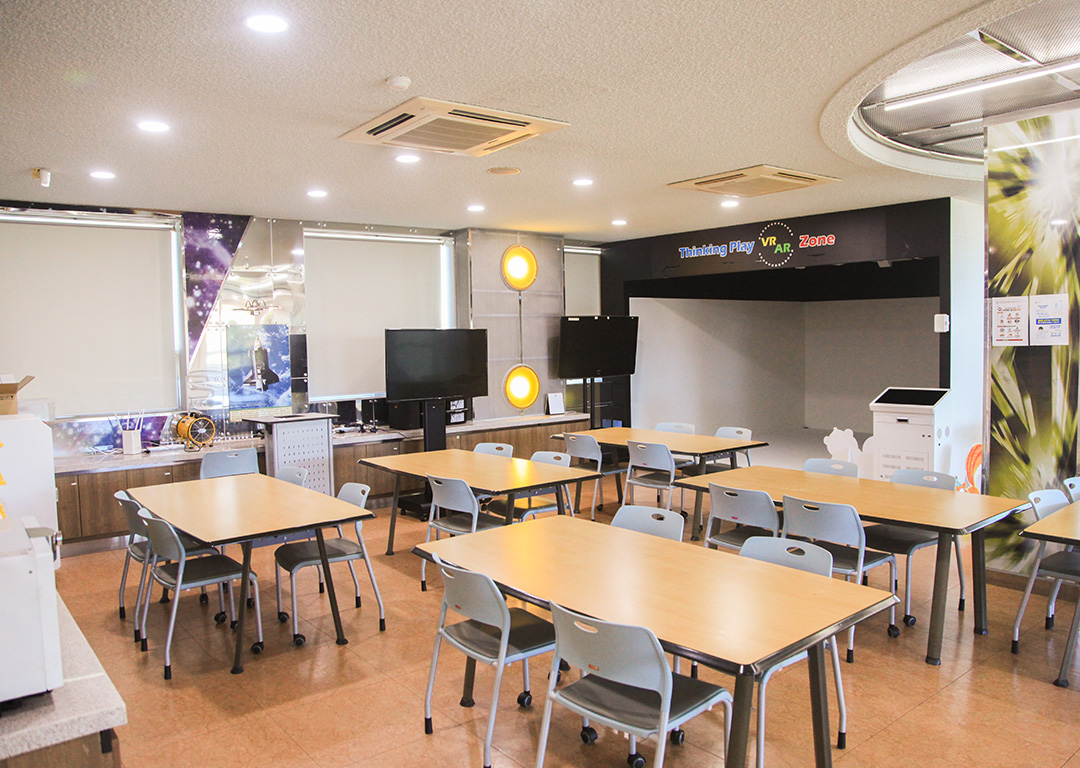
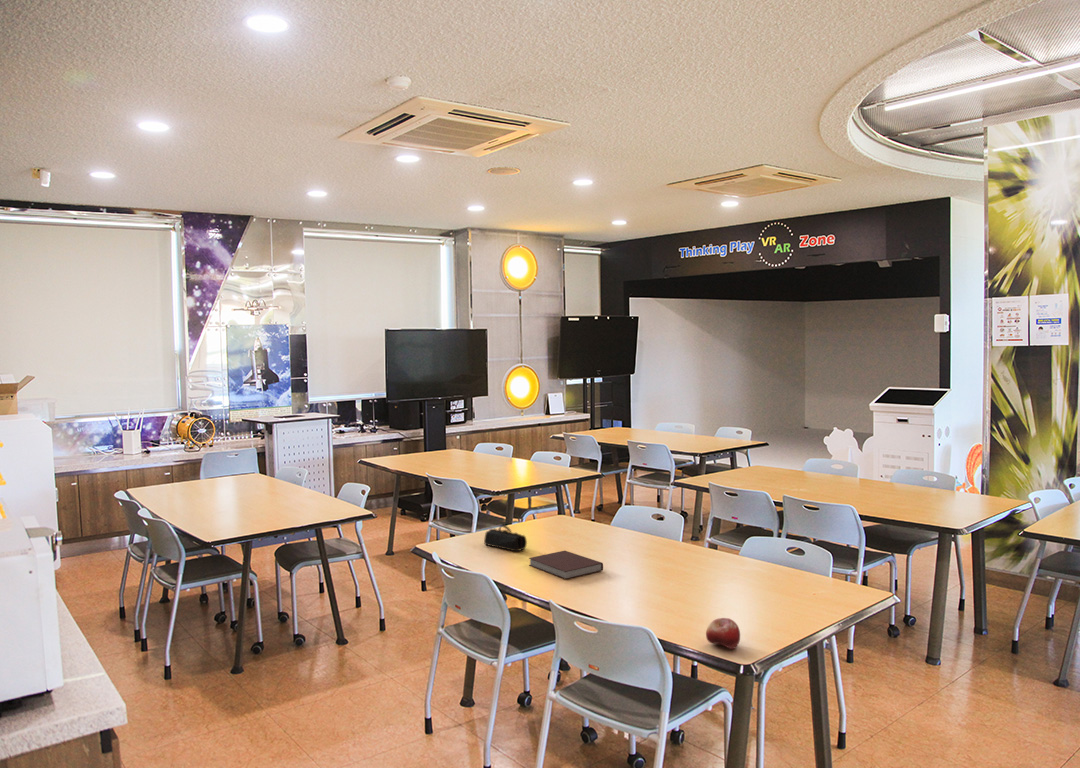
+ fruit (724, 632)
+ pencil case (505, 535)
+ notebook (565, 564)
